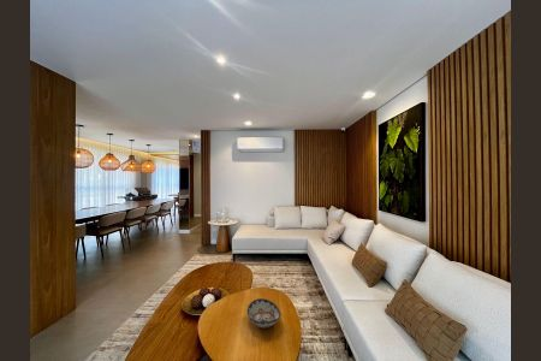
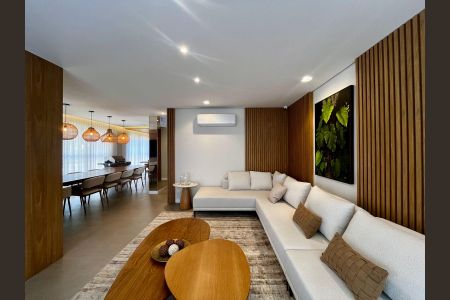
- decorative bowl (263, 315)
